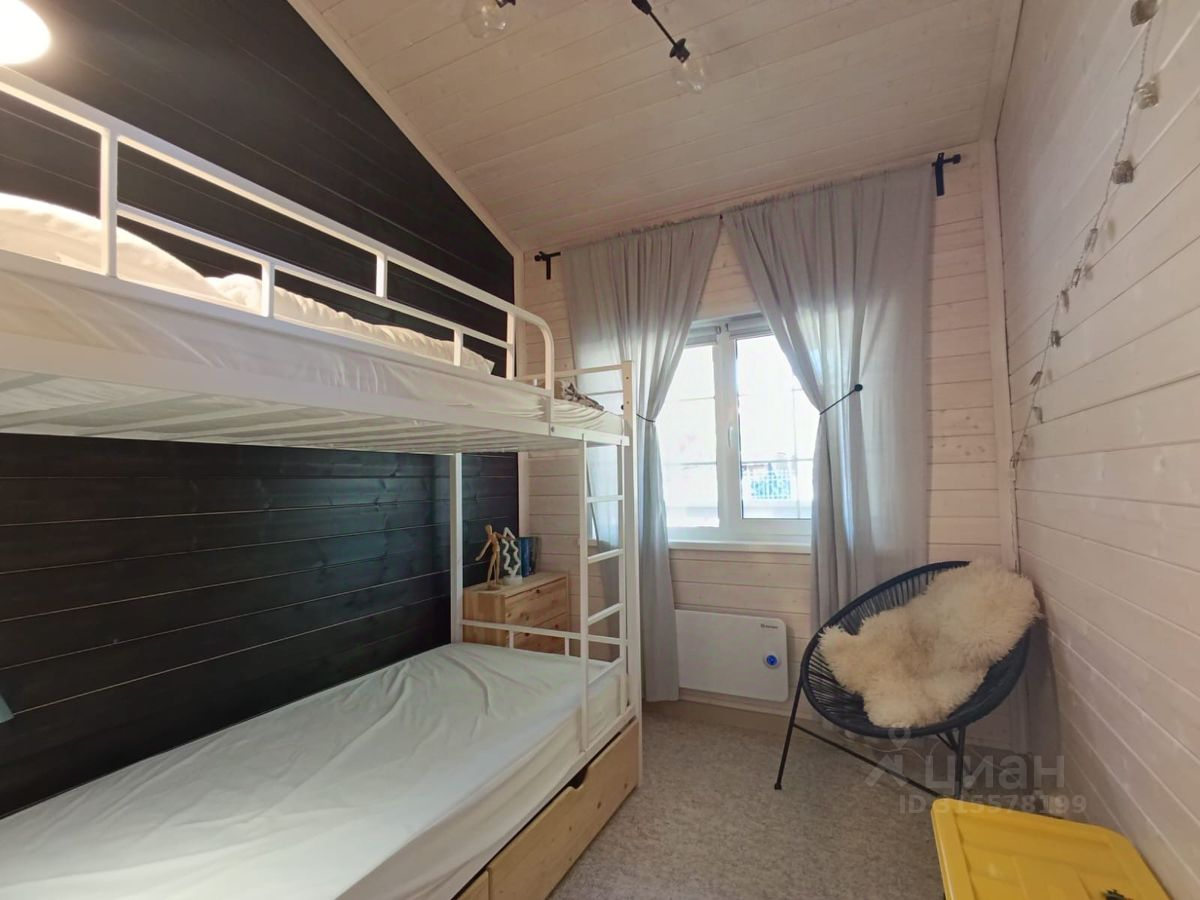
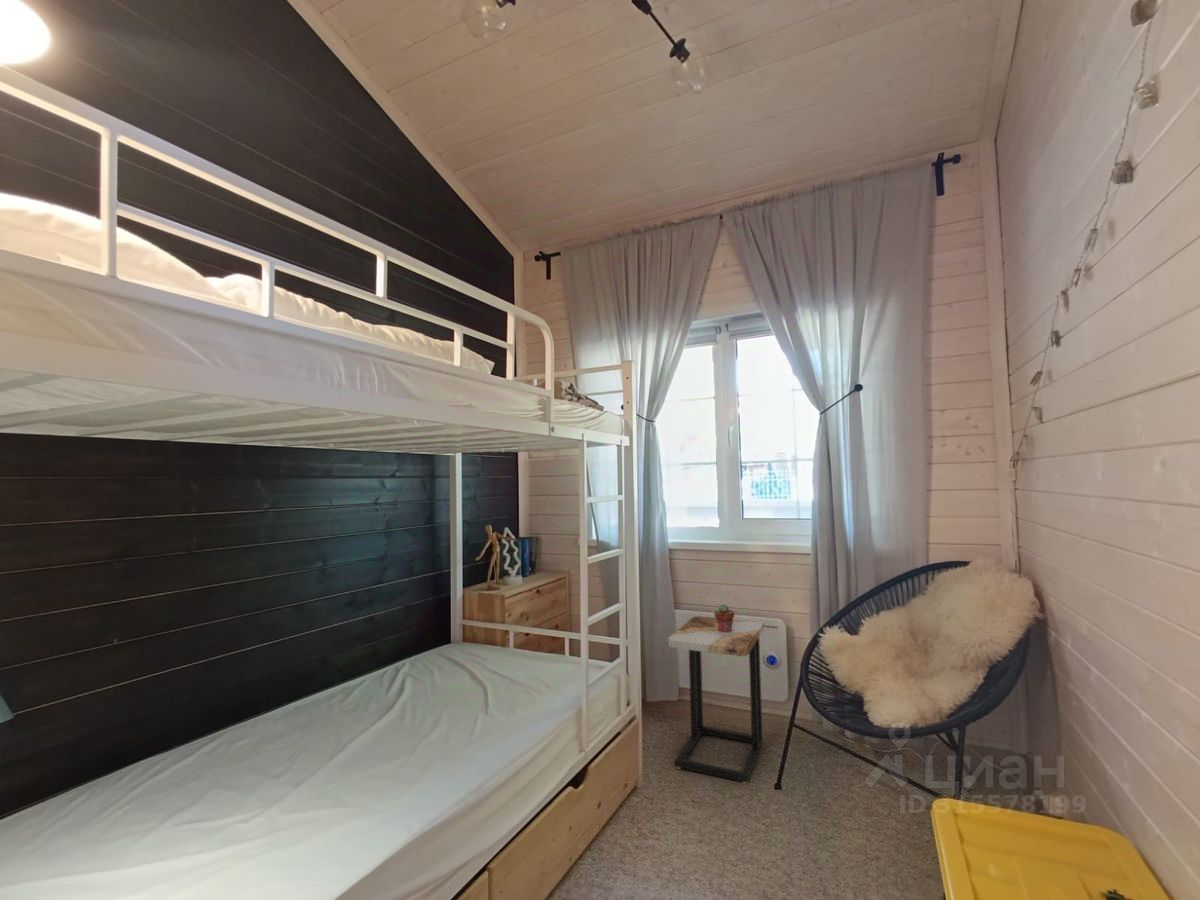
+ potted succulent (724, 616)
+ side table (702, 697)
